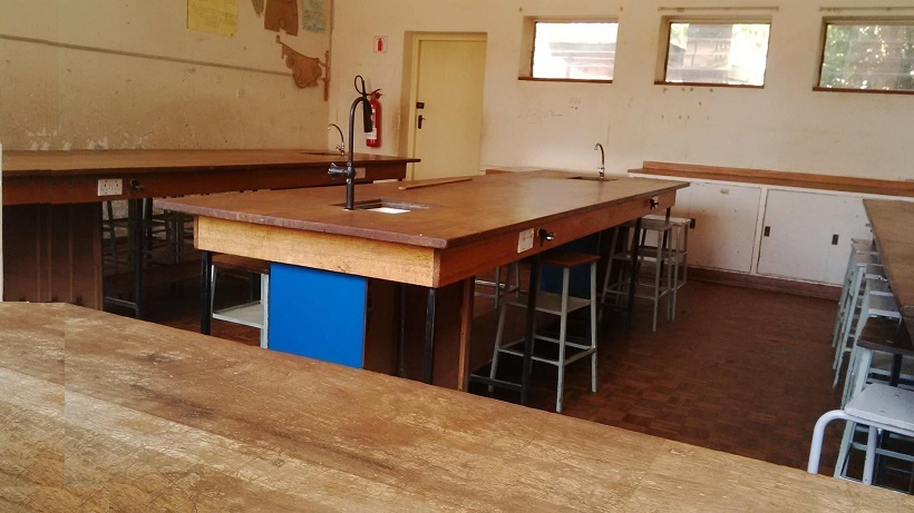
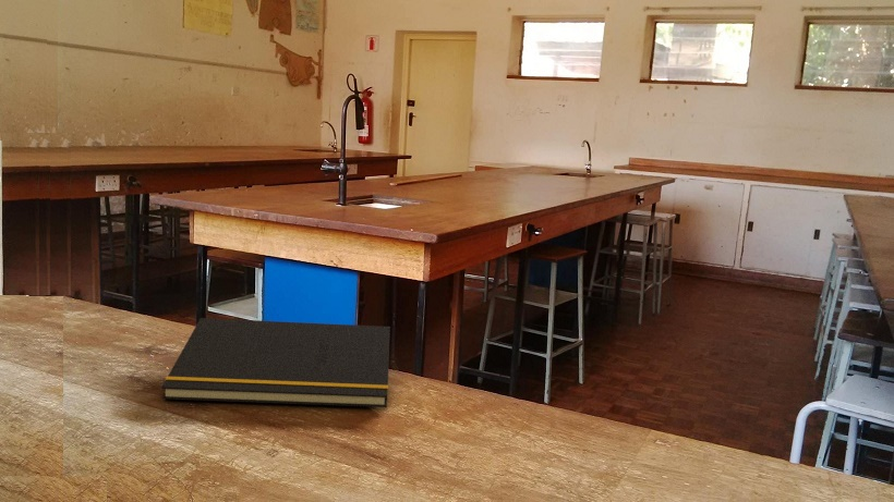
+ notepad (287, 358)
